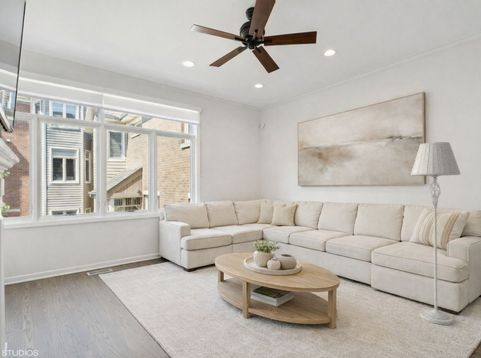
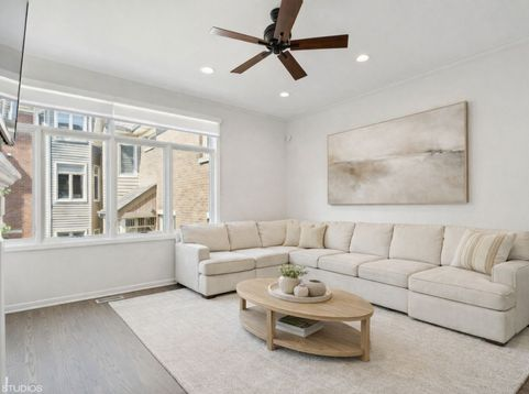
- floor lamp (435, 230)
